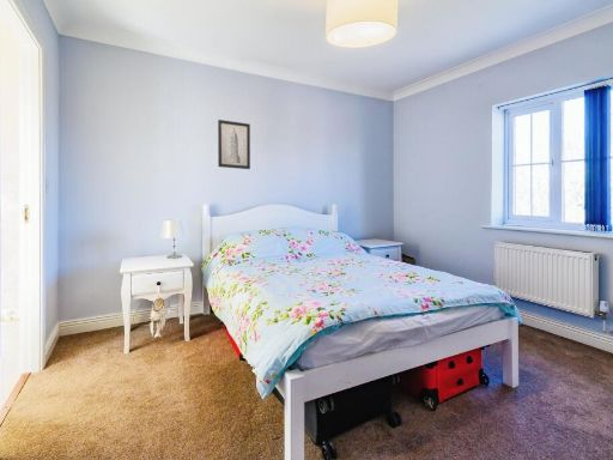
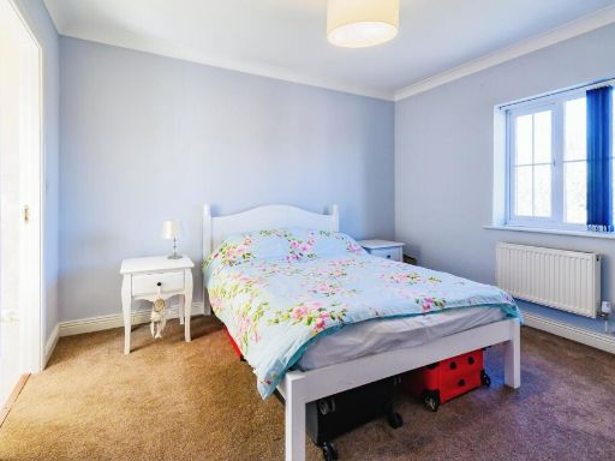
- wall art (233, 145)
